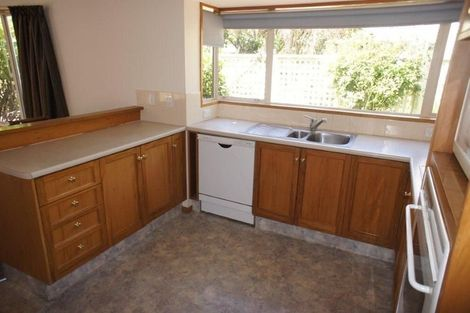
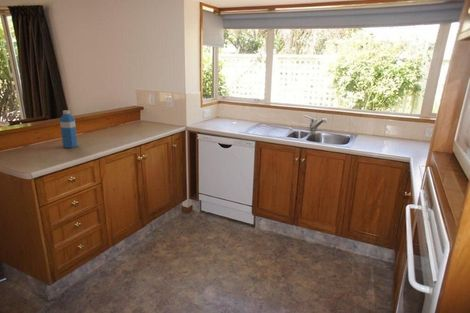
+ water bottle (68, 128)
